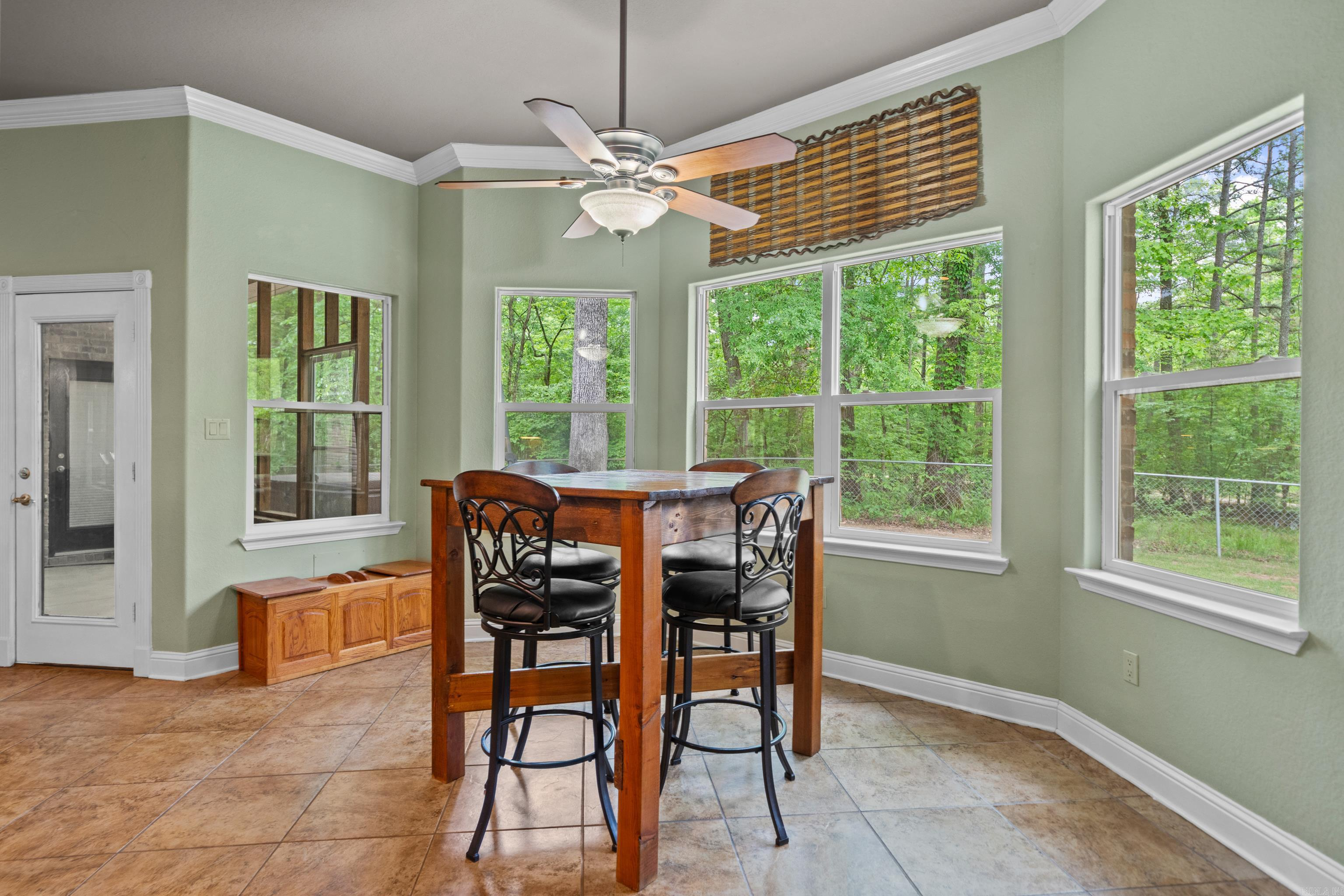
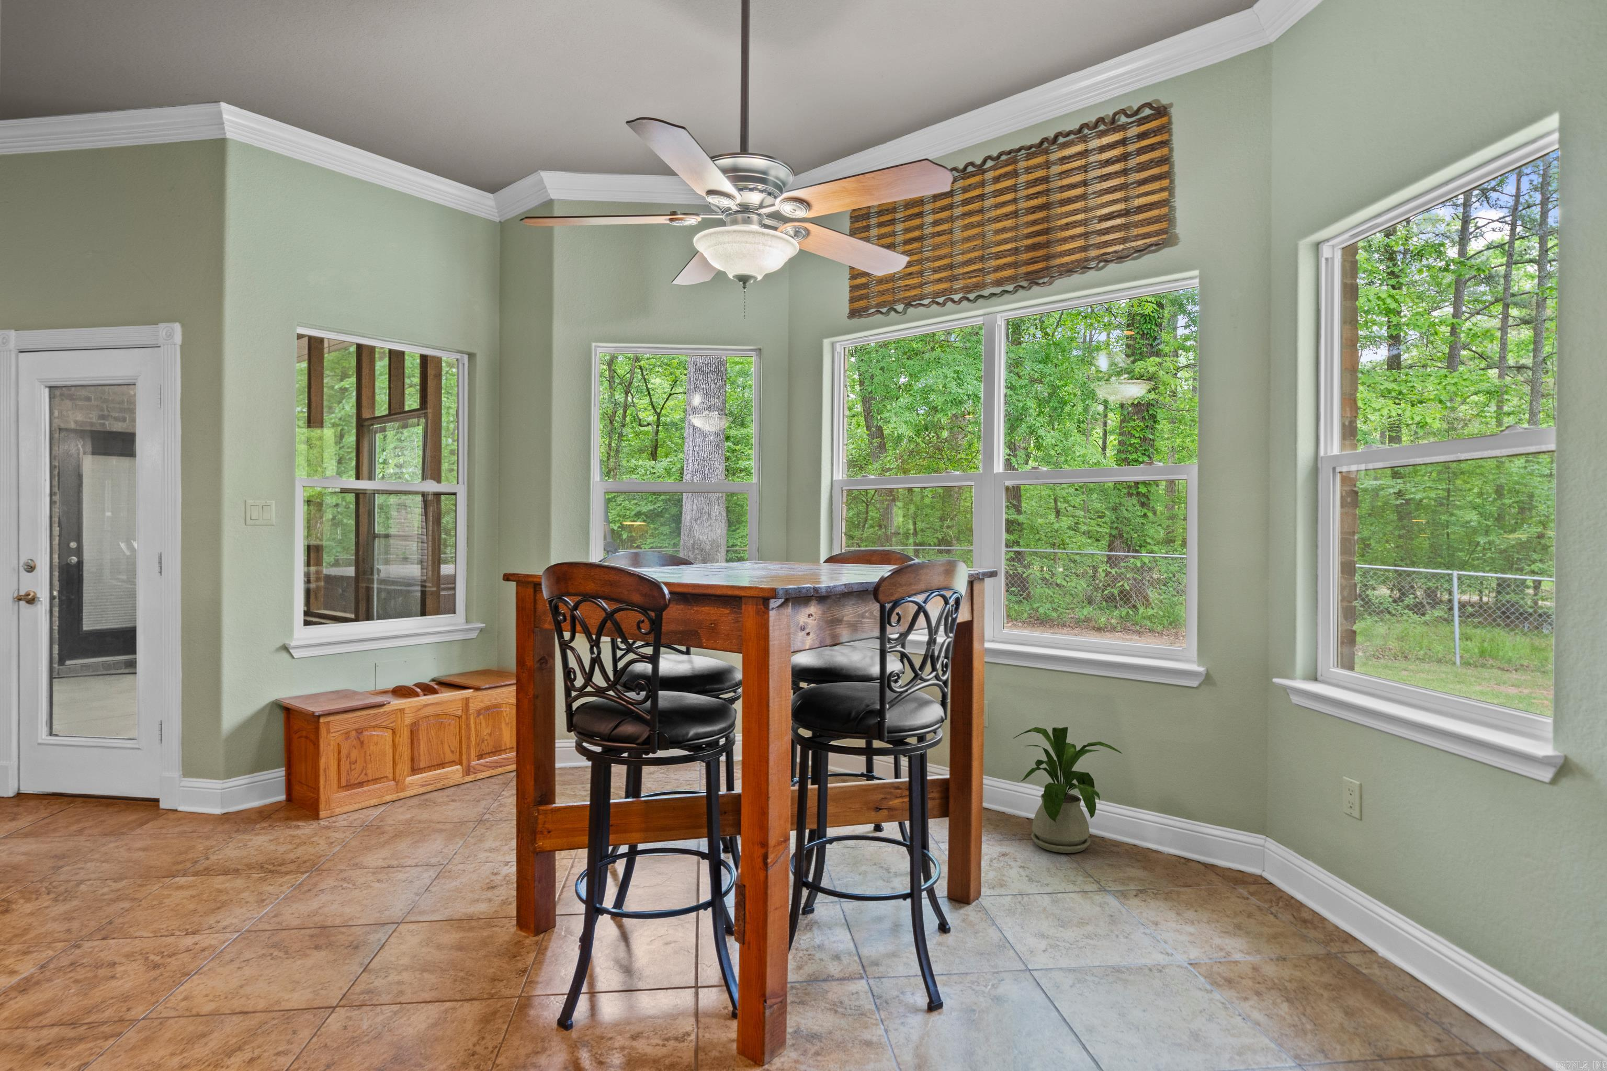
+ house plant (1069, 779)
